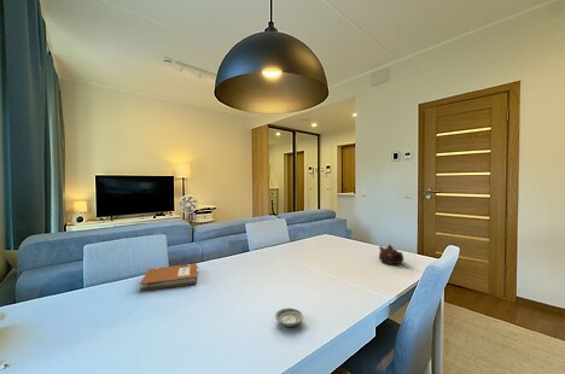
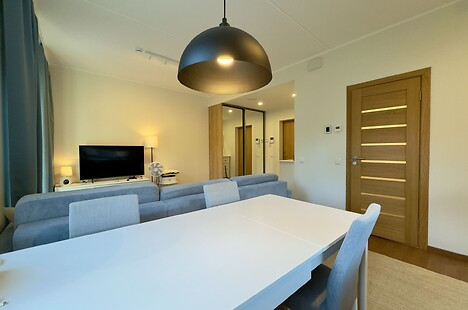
- teapot (390, 253)
- saucer (289, 319)
- notebook (173, 275)
